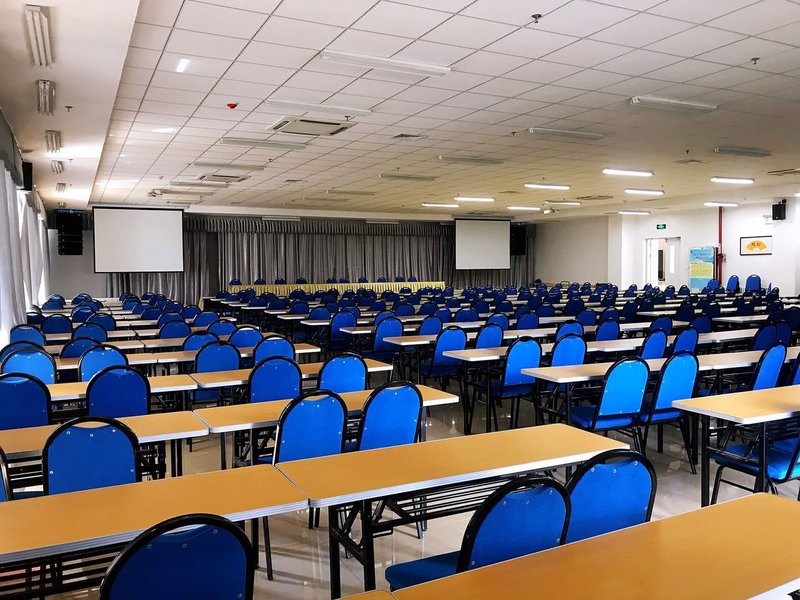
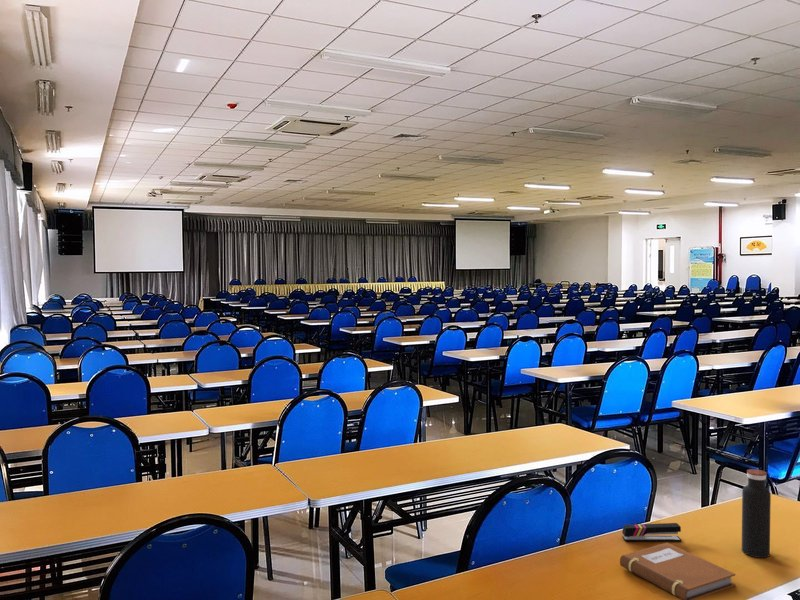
+ stapler (651, 531)
+ notebook (673, 569)
+ water bottle (756, 512)
